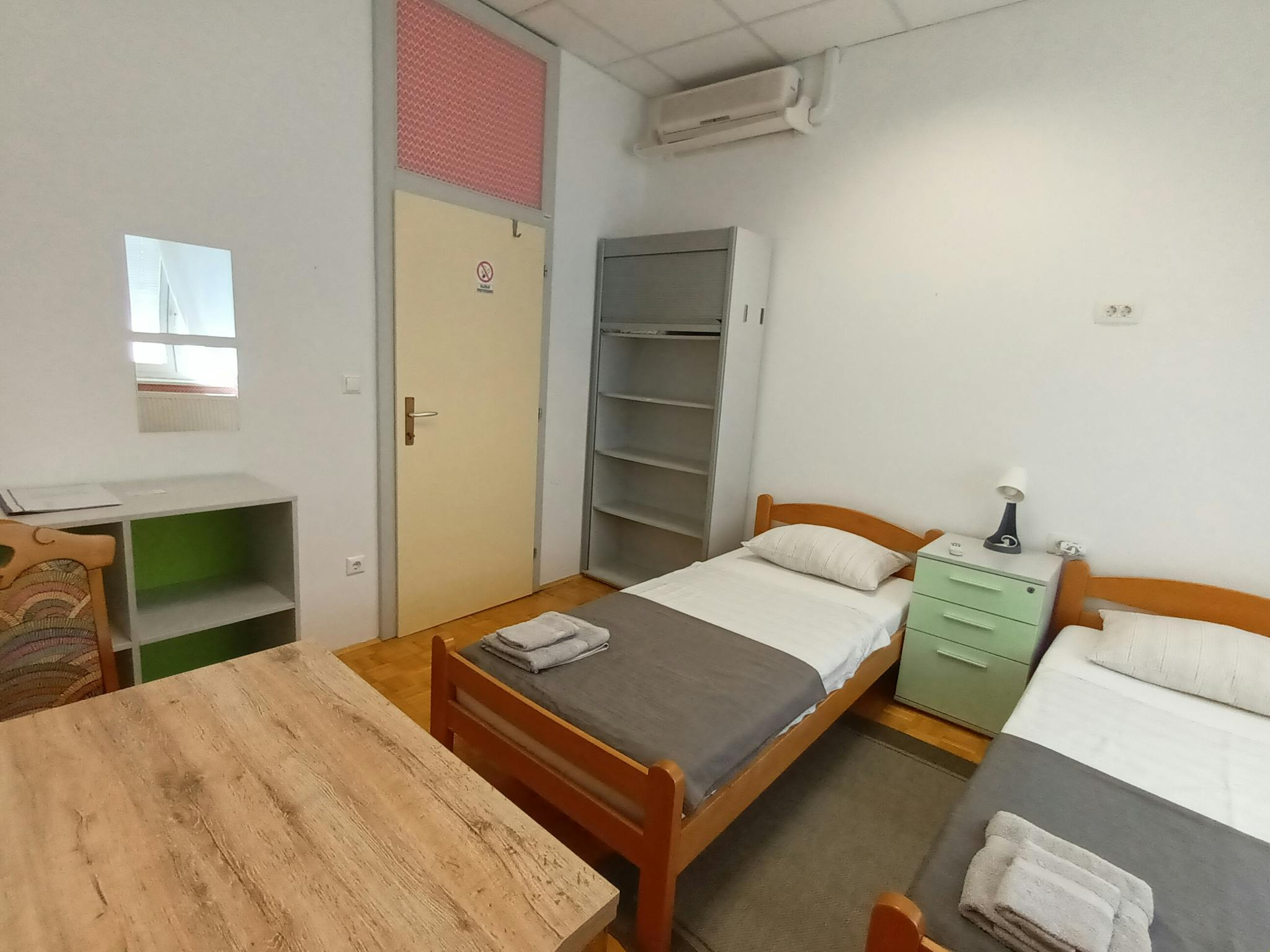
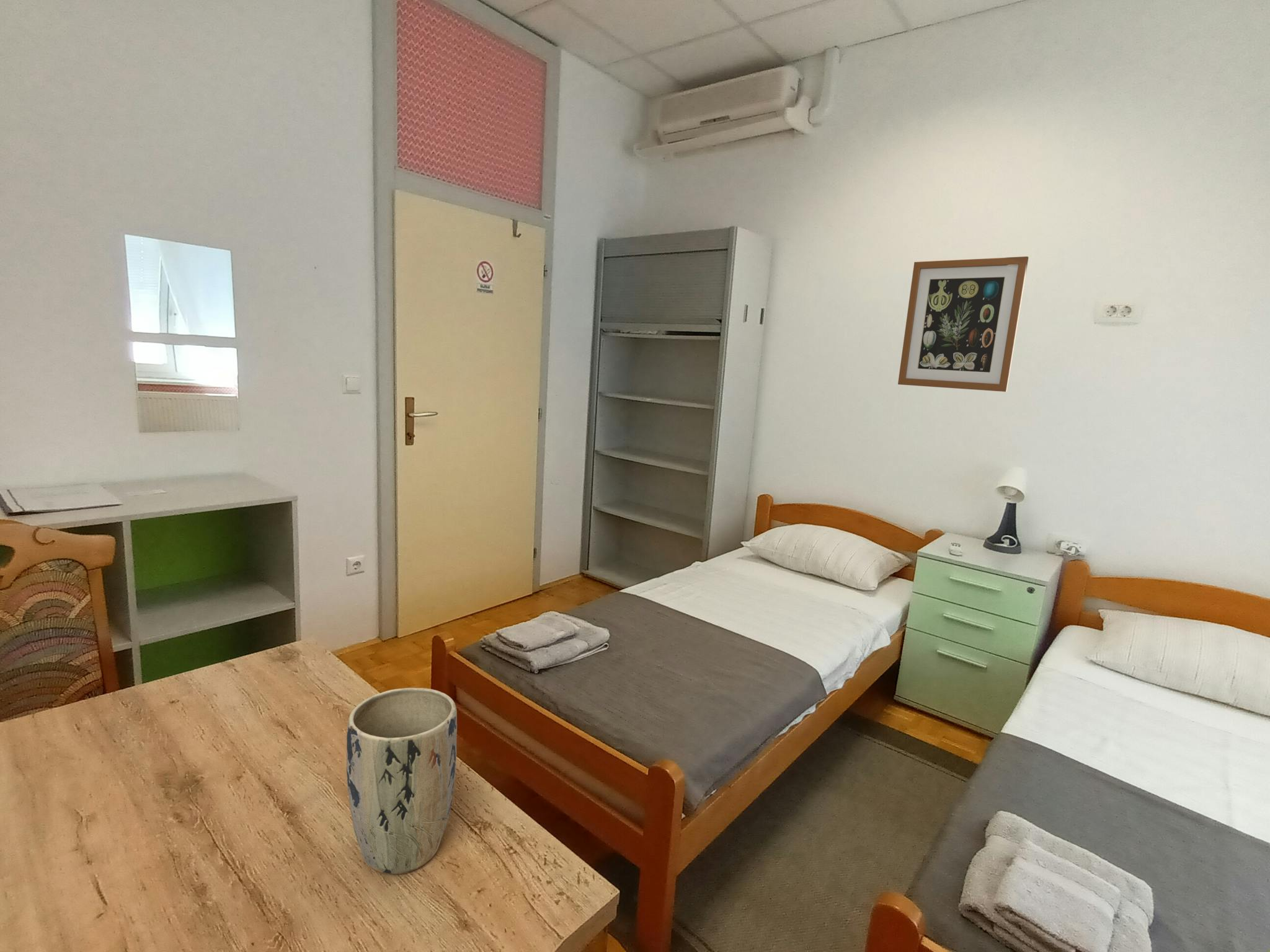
+ wall art (959, 325)
+ plant pot (402, 781)
